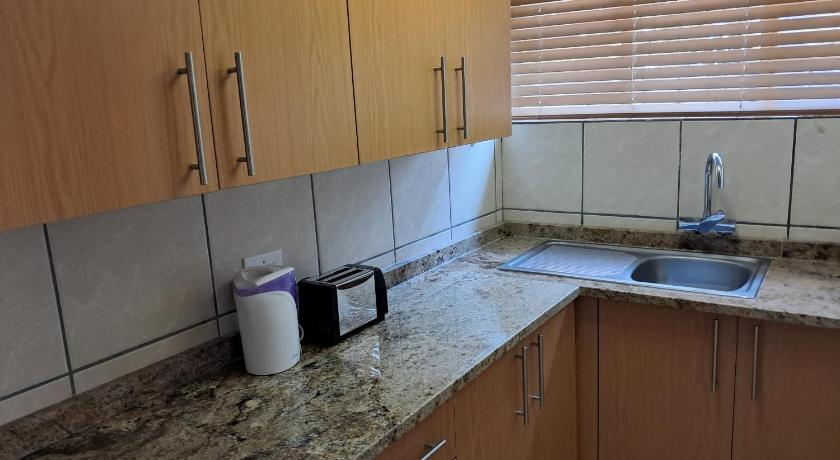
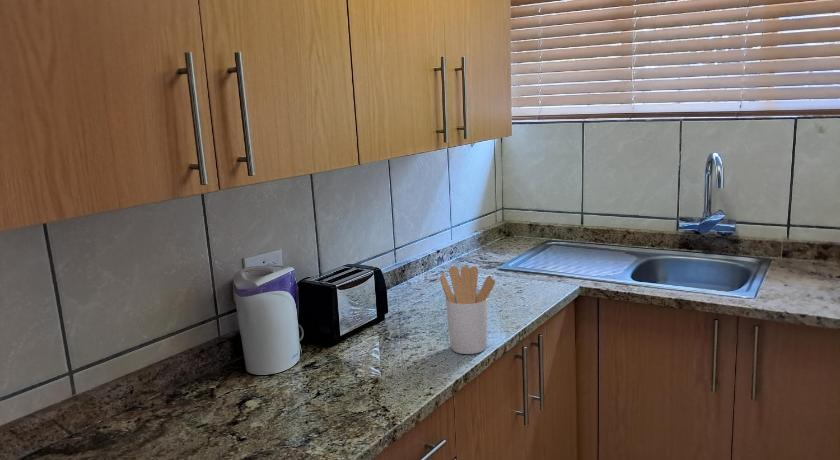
+ utensil holder (466, 306)
